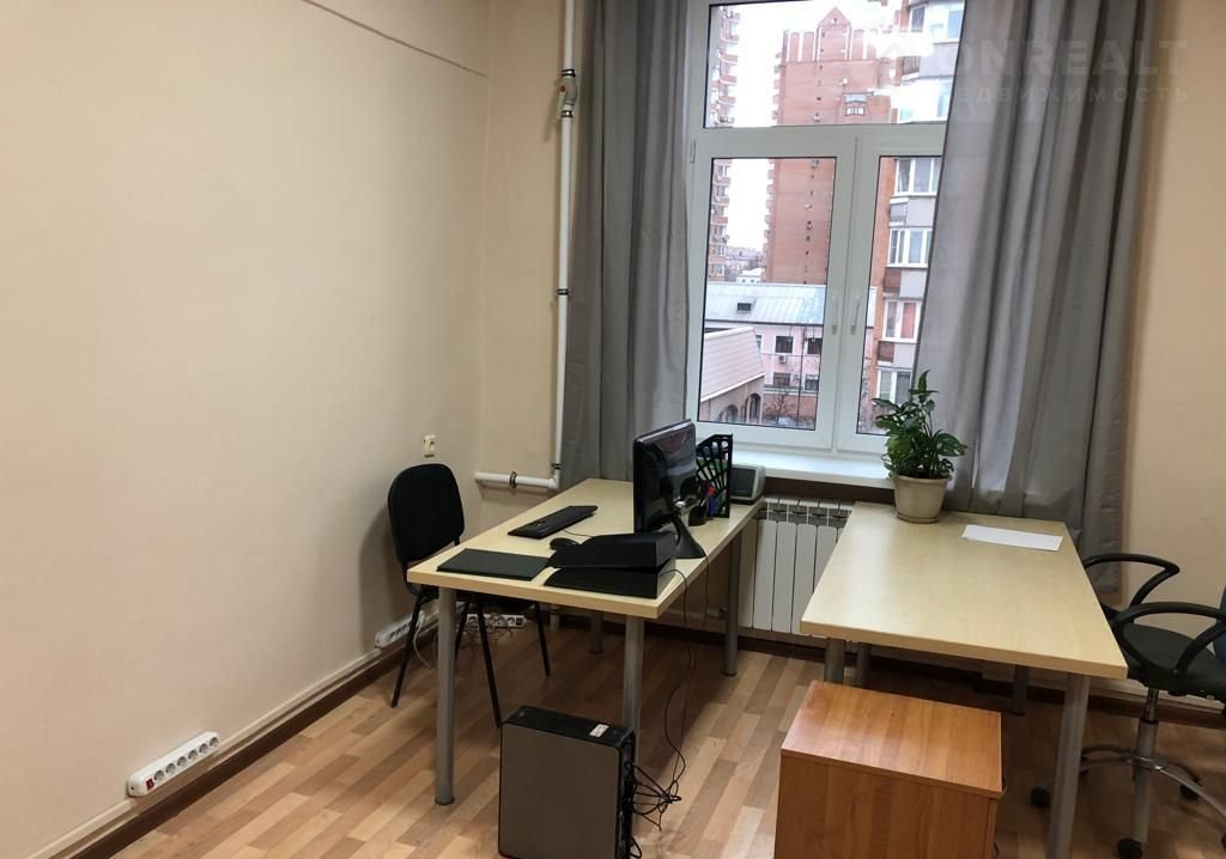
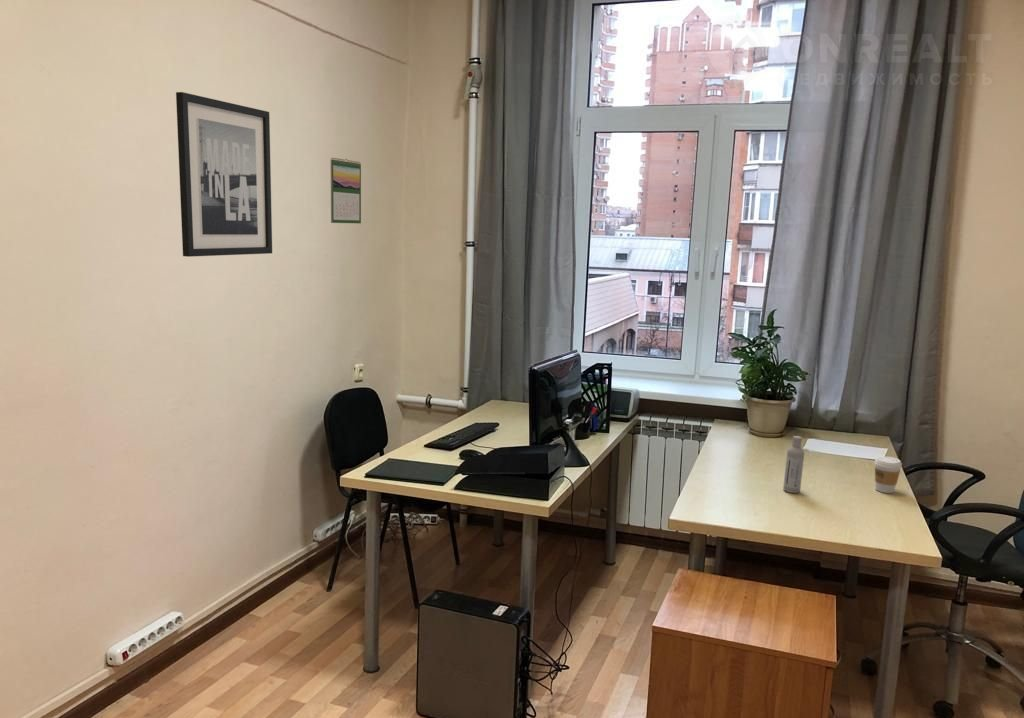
+ calendar (346, 191)
+ wall art (228, 180)
+ coffee cup (886, 474)
+ bottle (794, 463)
